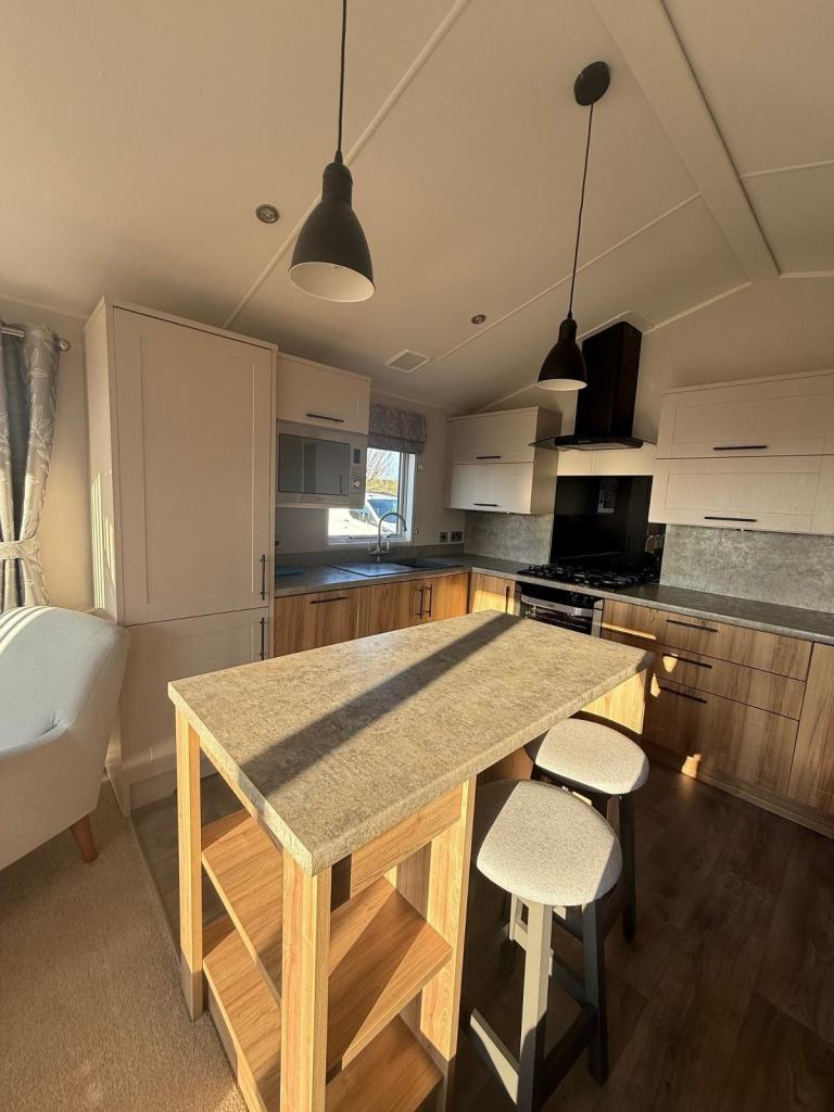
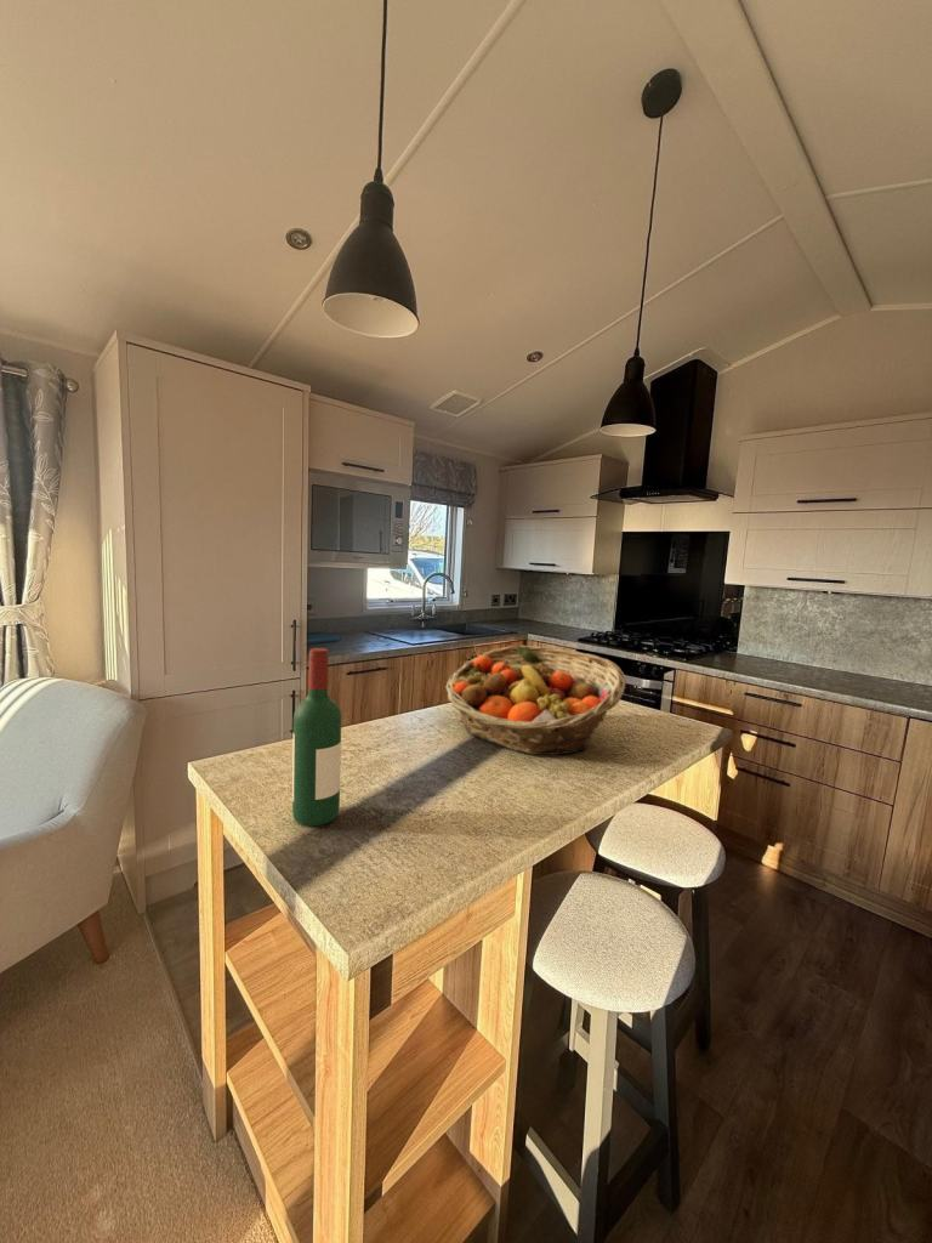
+ wine bottle (317, 733)
+ fruit basket (530, 693)
